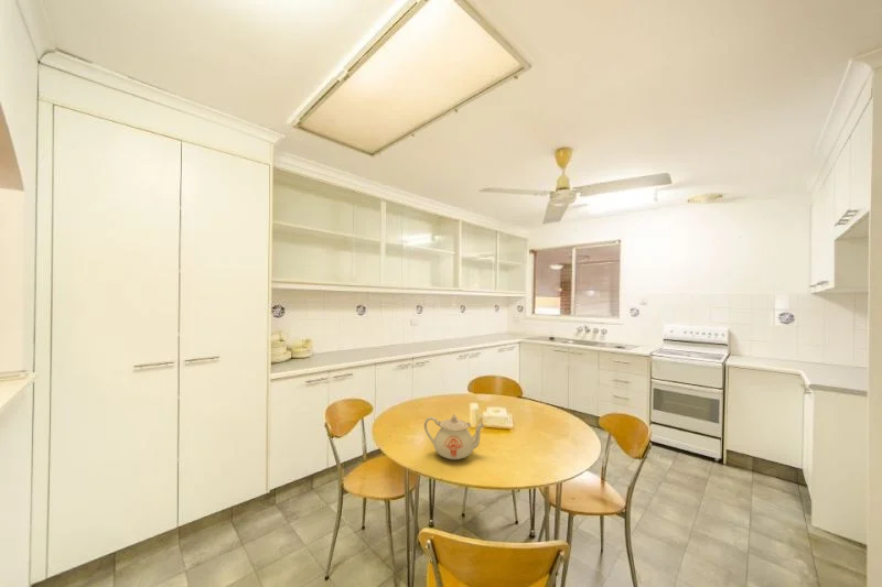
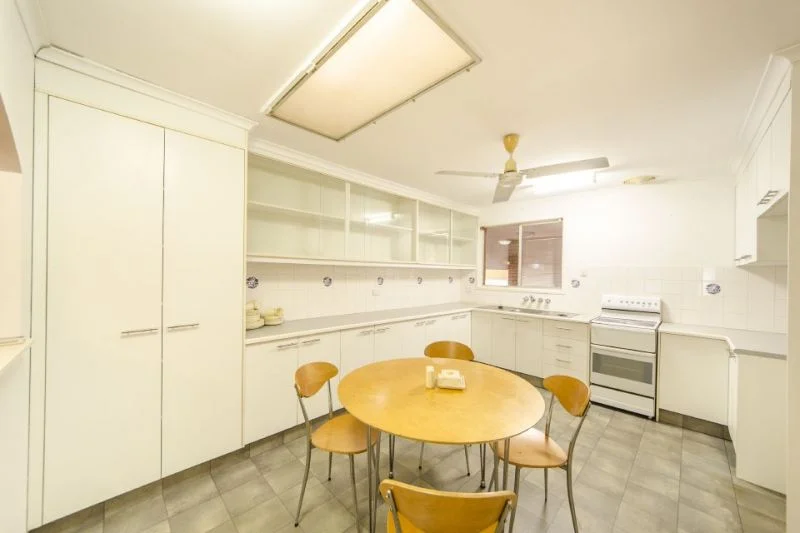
- teapot (453, 434)
